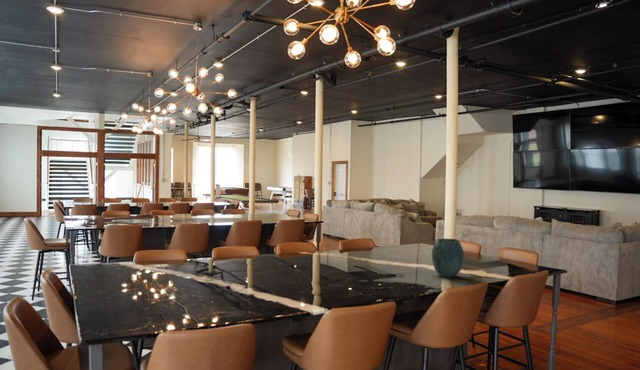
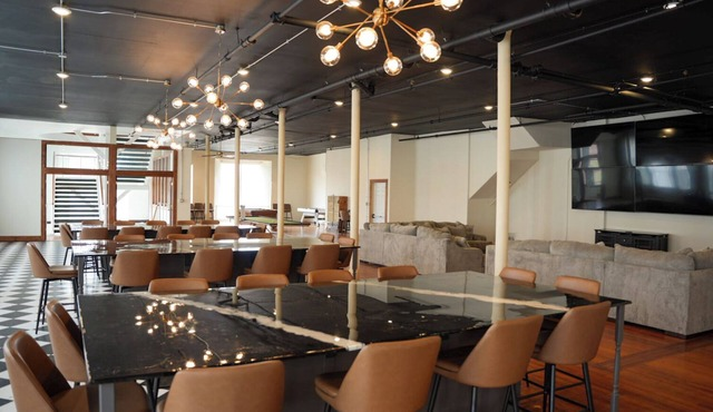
- vase (447, 257)
